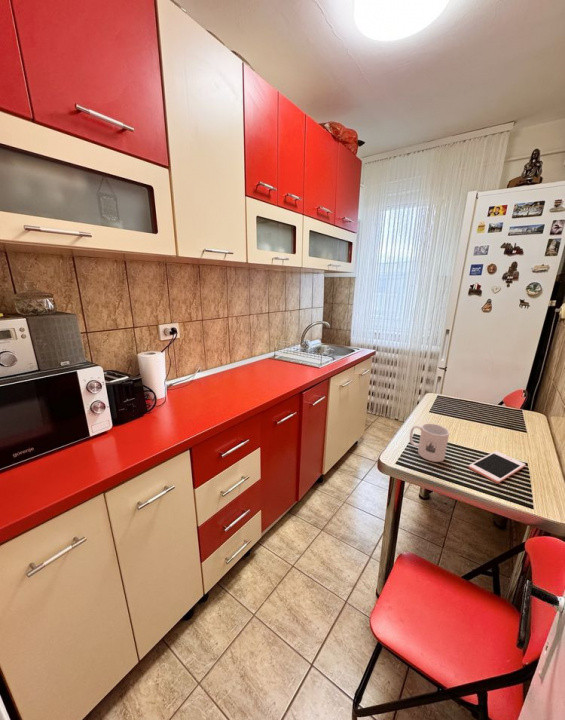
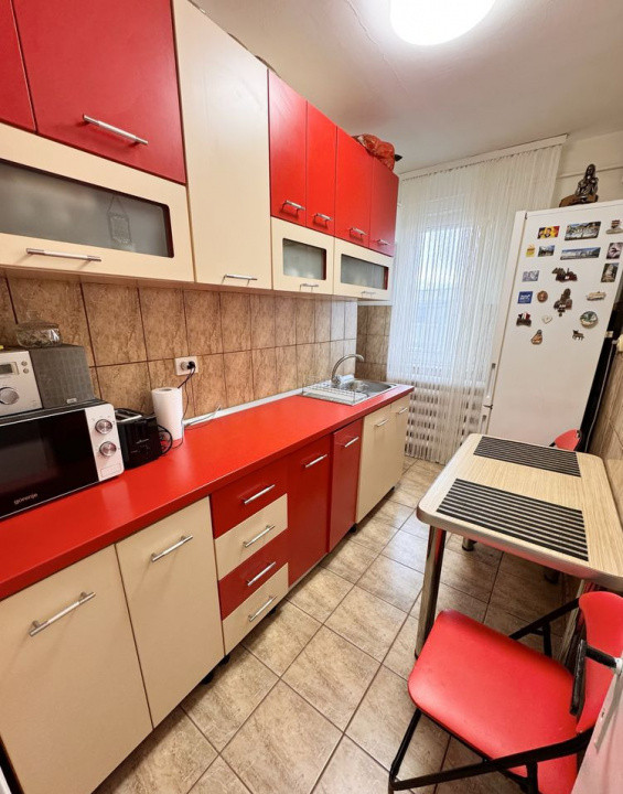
- cell phone (497, 465)
- mug (427, 440)
